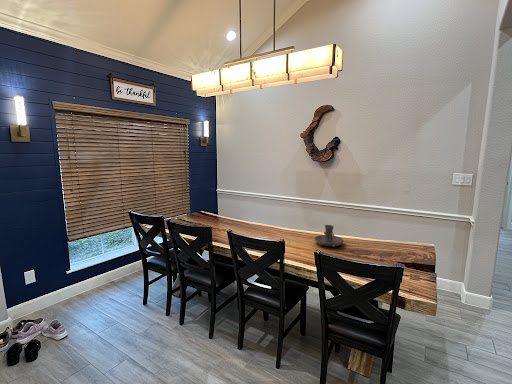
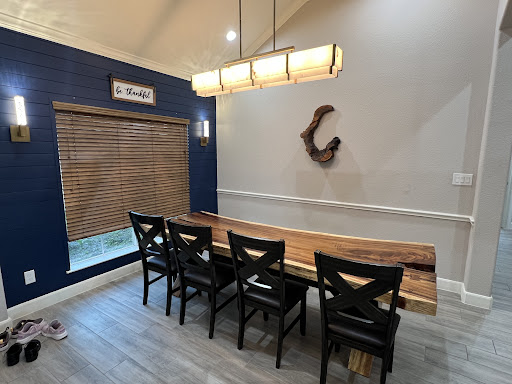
- candle holder (329, 235)
